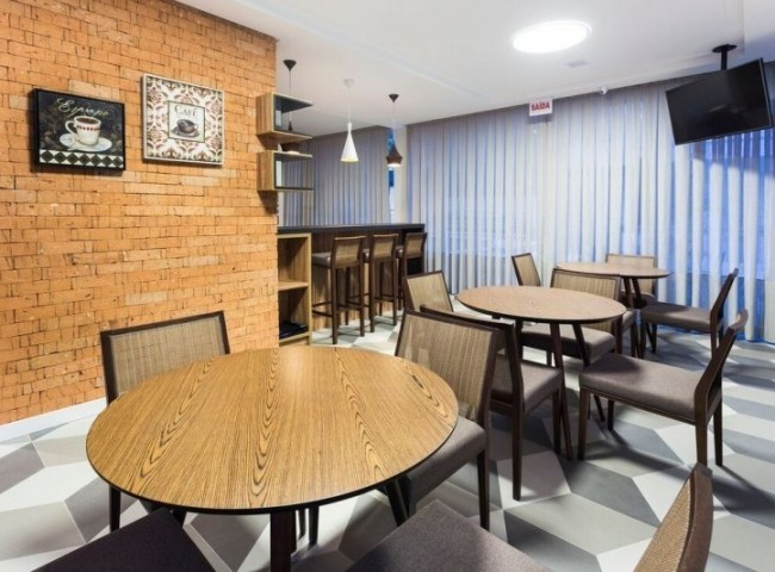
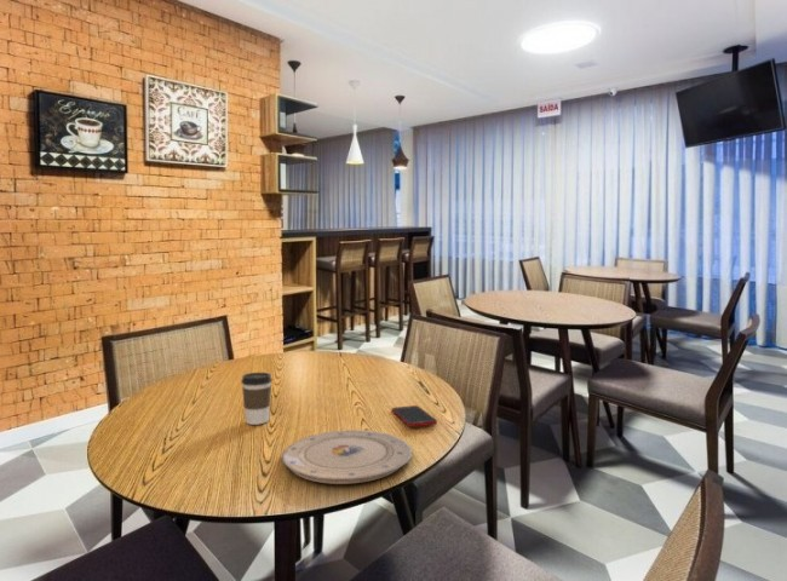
+ plate (347, 454)
+ cell phone (413, 415)
+ coffee cup (257, 398)
